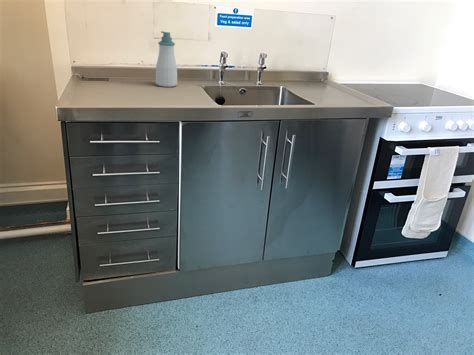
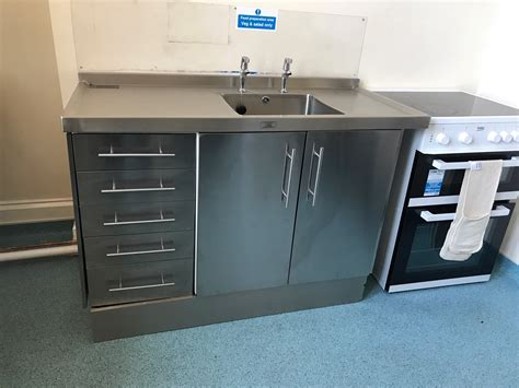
- soap bottle (166, 59)
